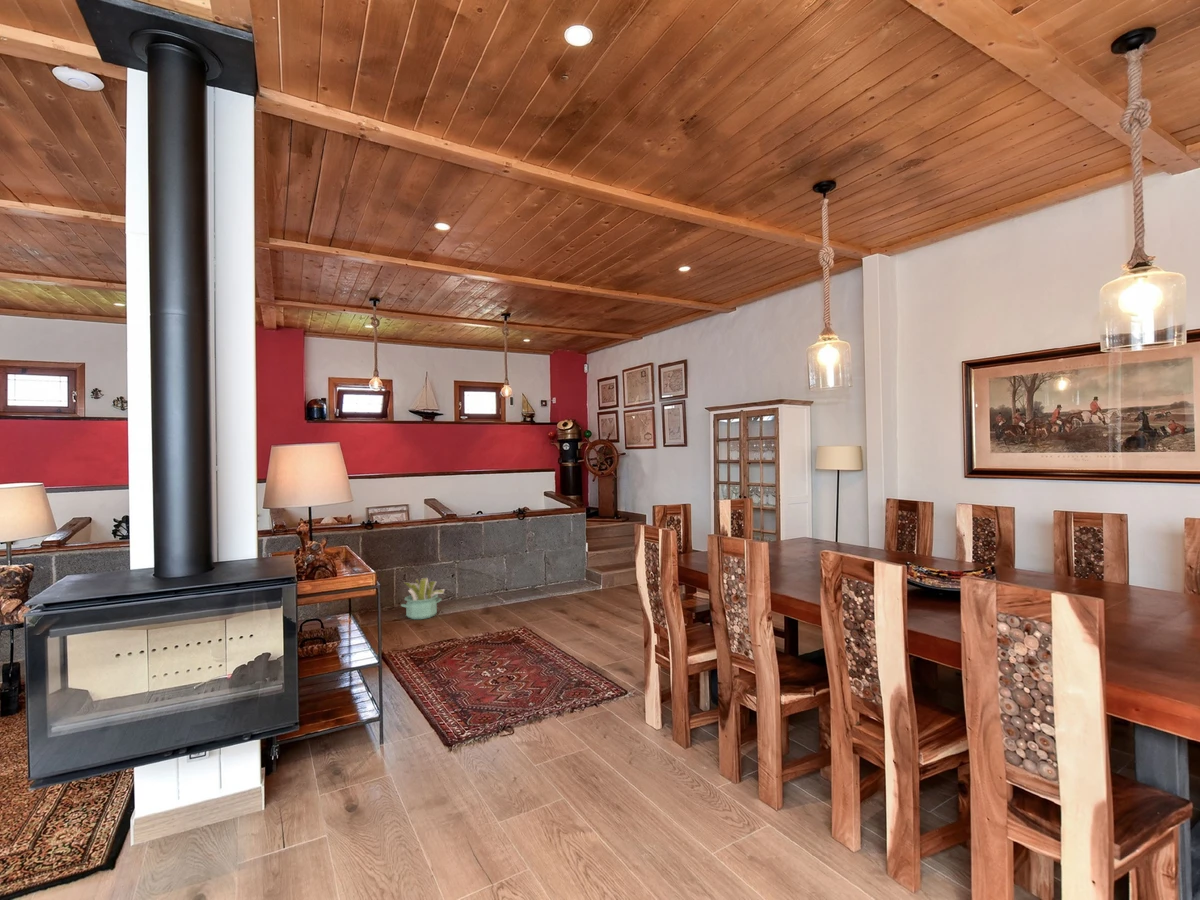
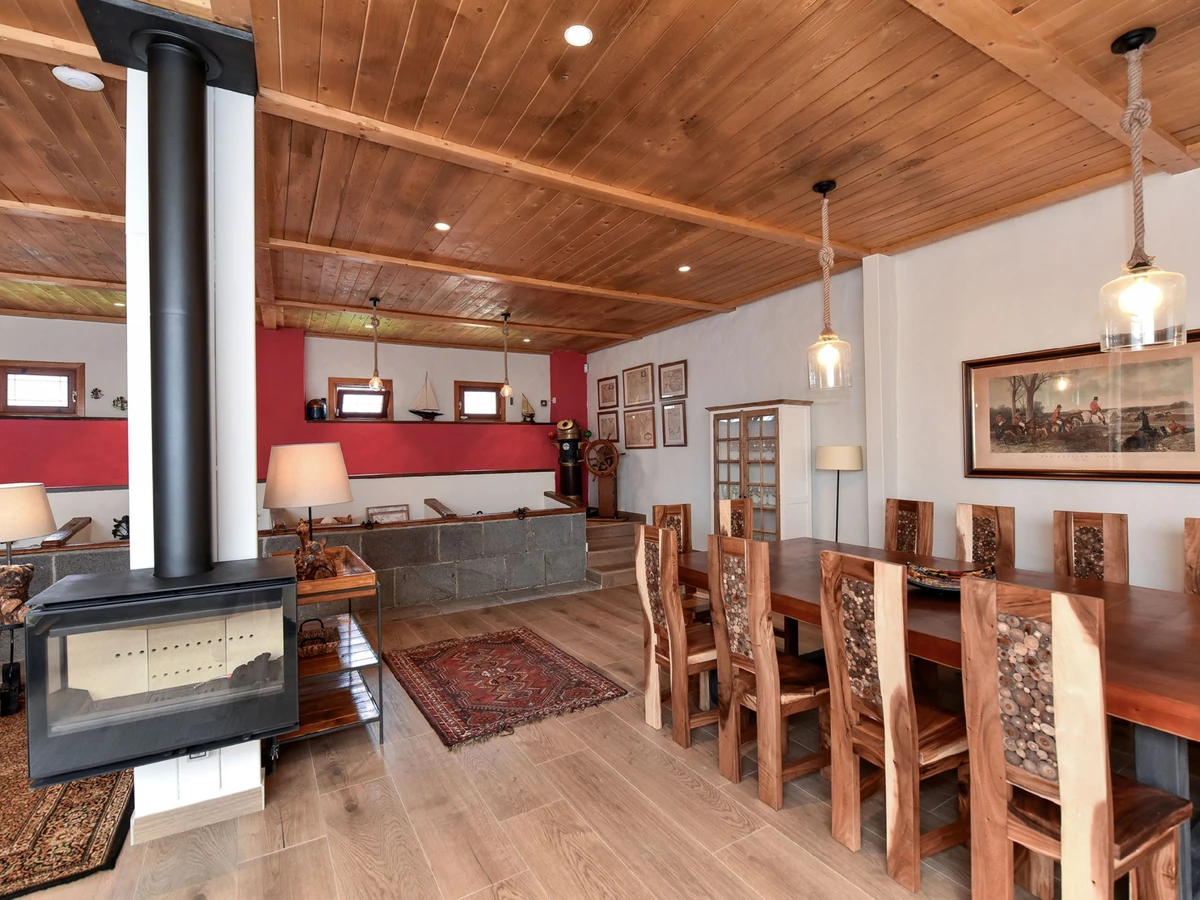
- decorative plant (423, 597)
